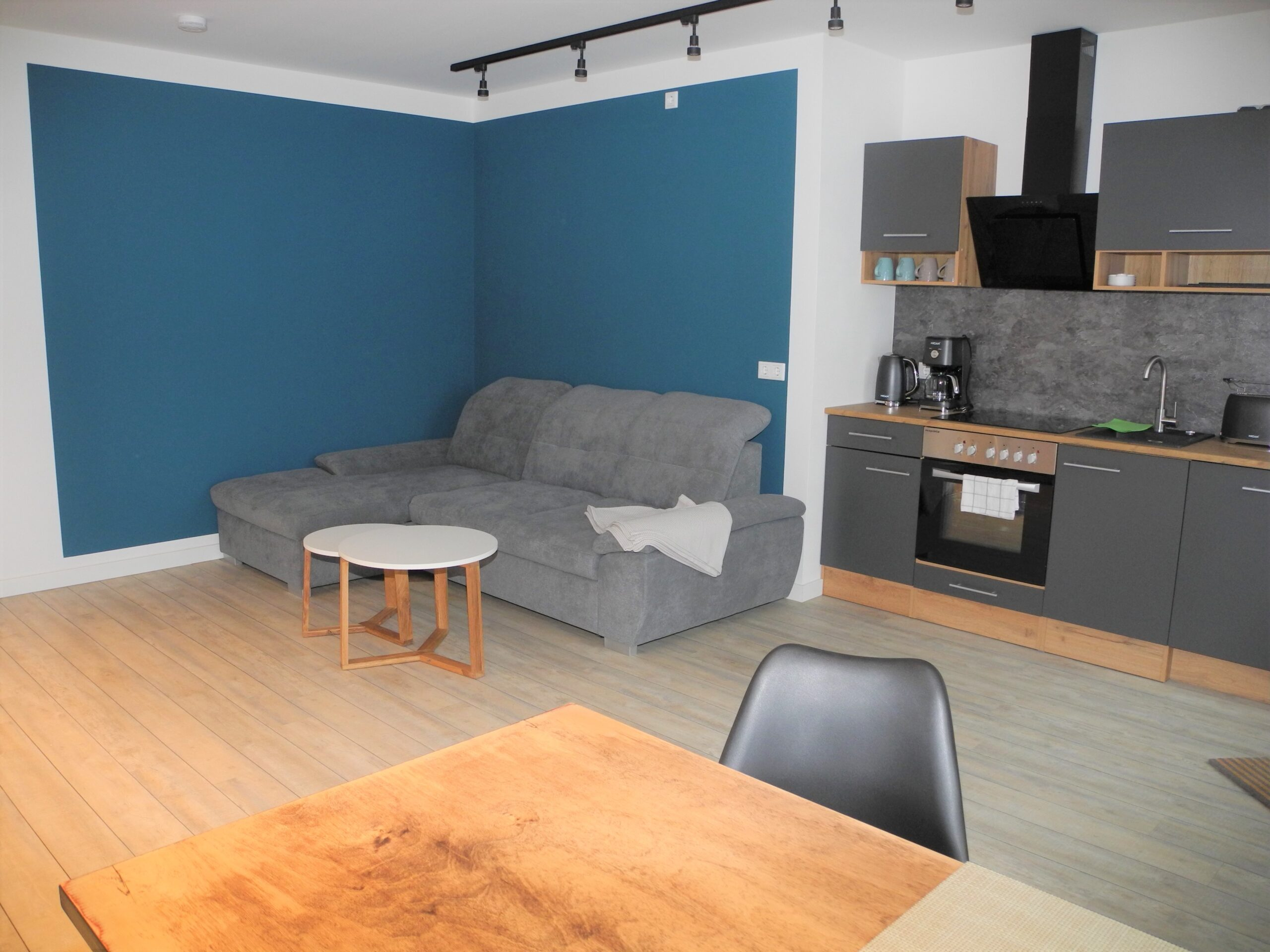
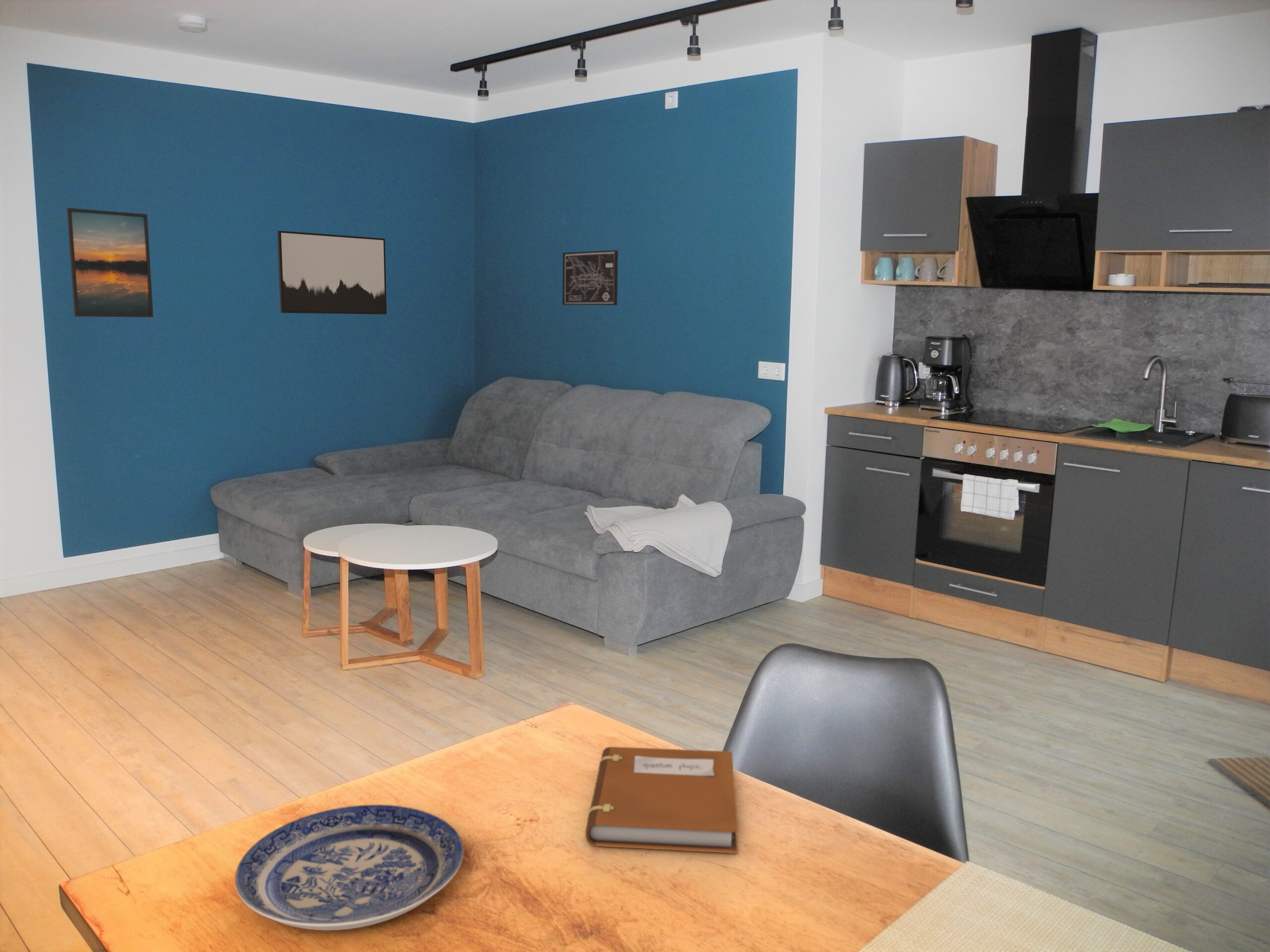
+ plate (353, 872)
+ wall art (334, 274)
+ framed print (111, 264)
+ wall art (589, 278)
+ notebook (664, 793)
